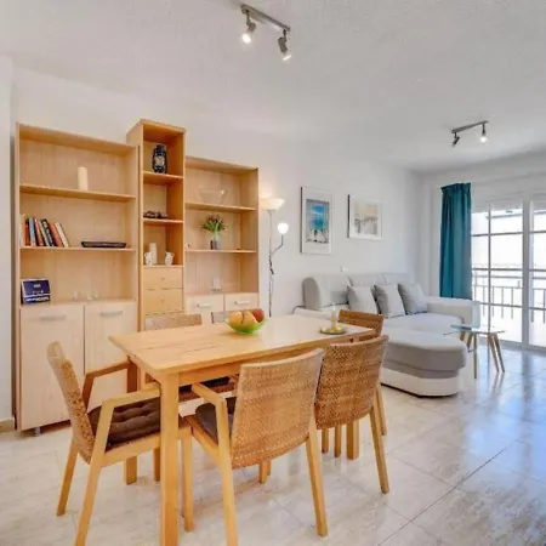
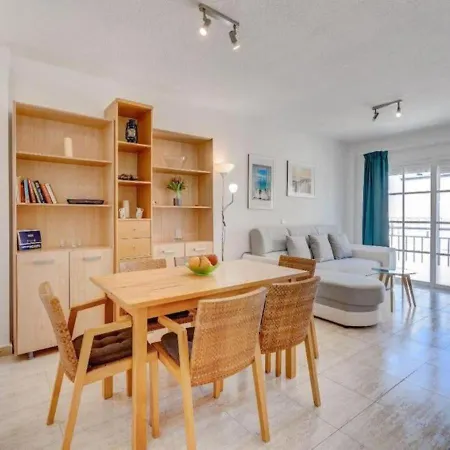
- candle holder (334, 317)
